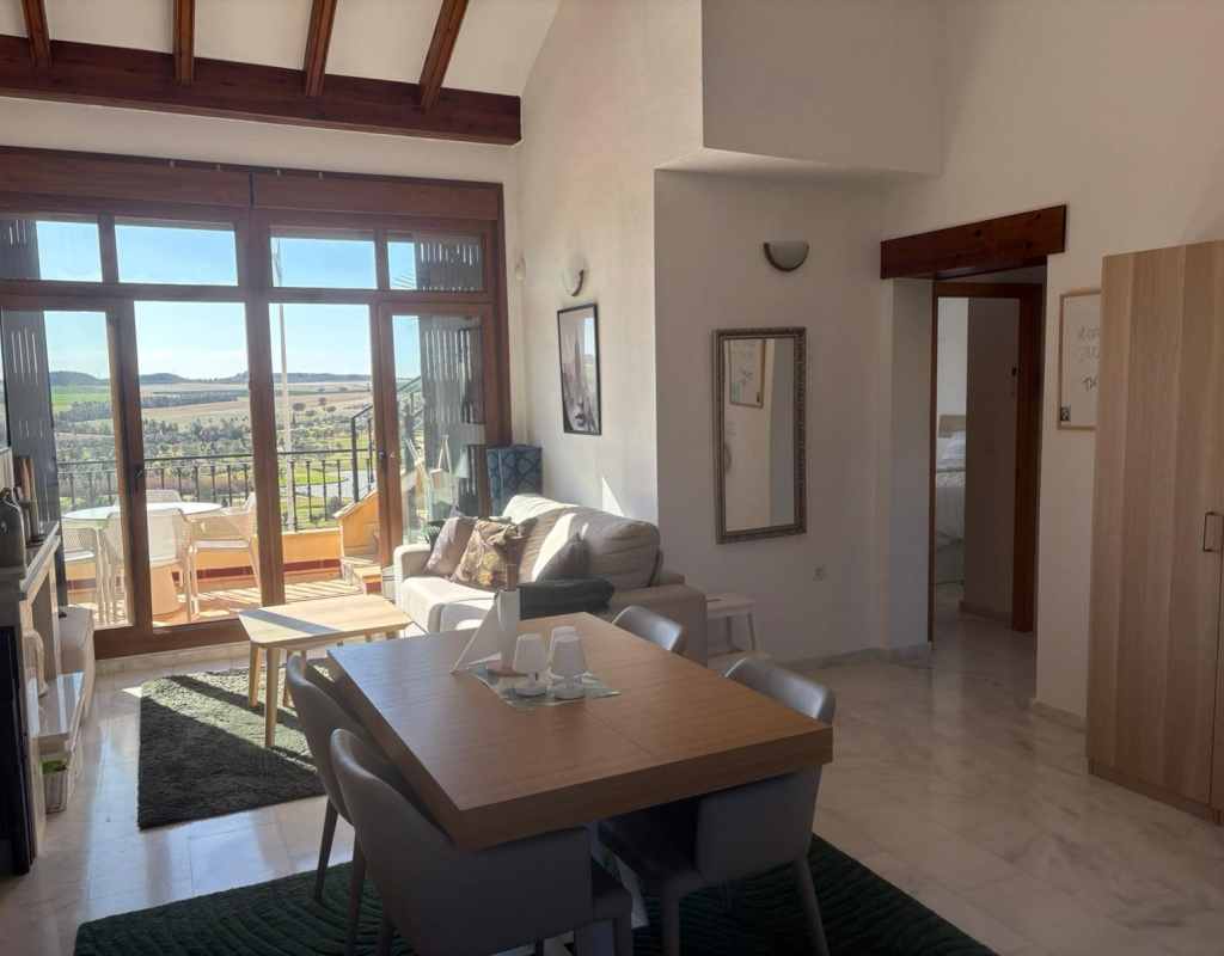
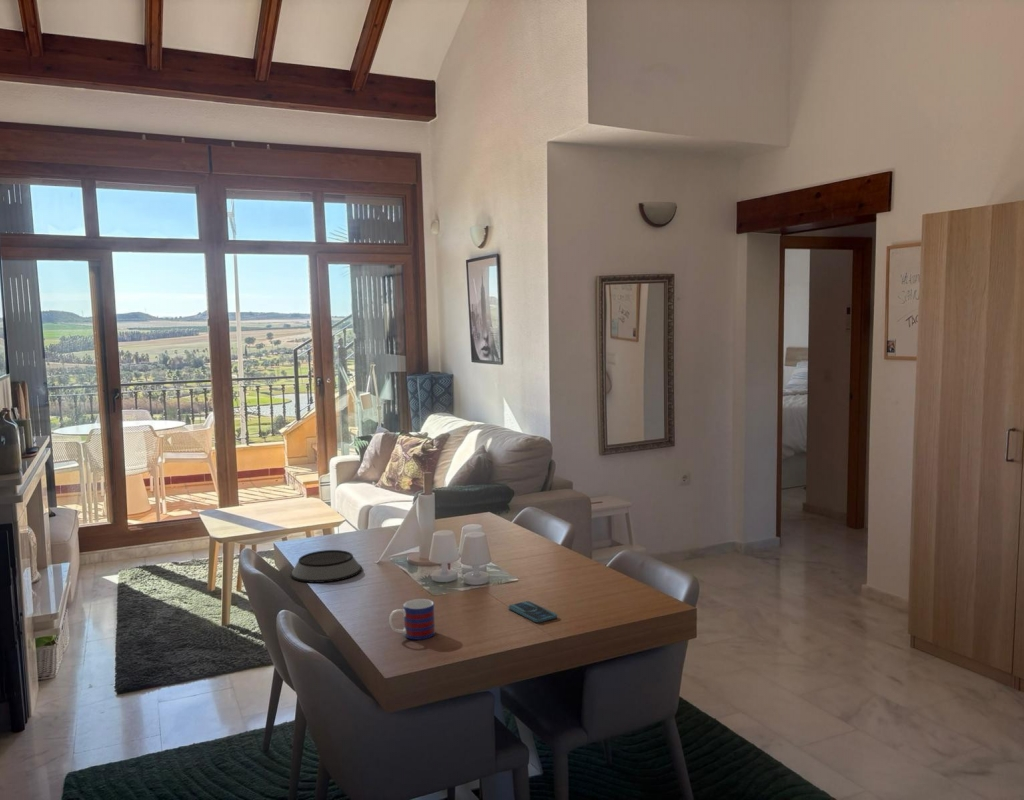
+ mug (411, 620)
+ smartphone (532, 611)
+ bowl (326, 564)
